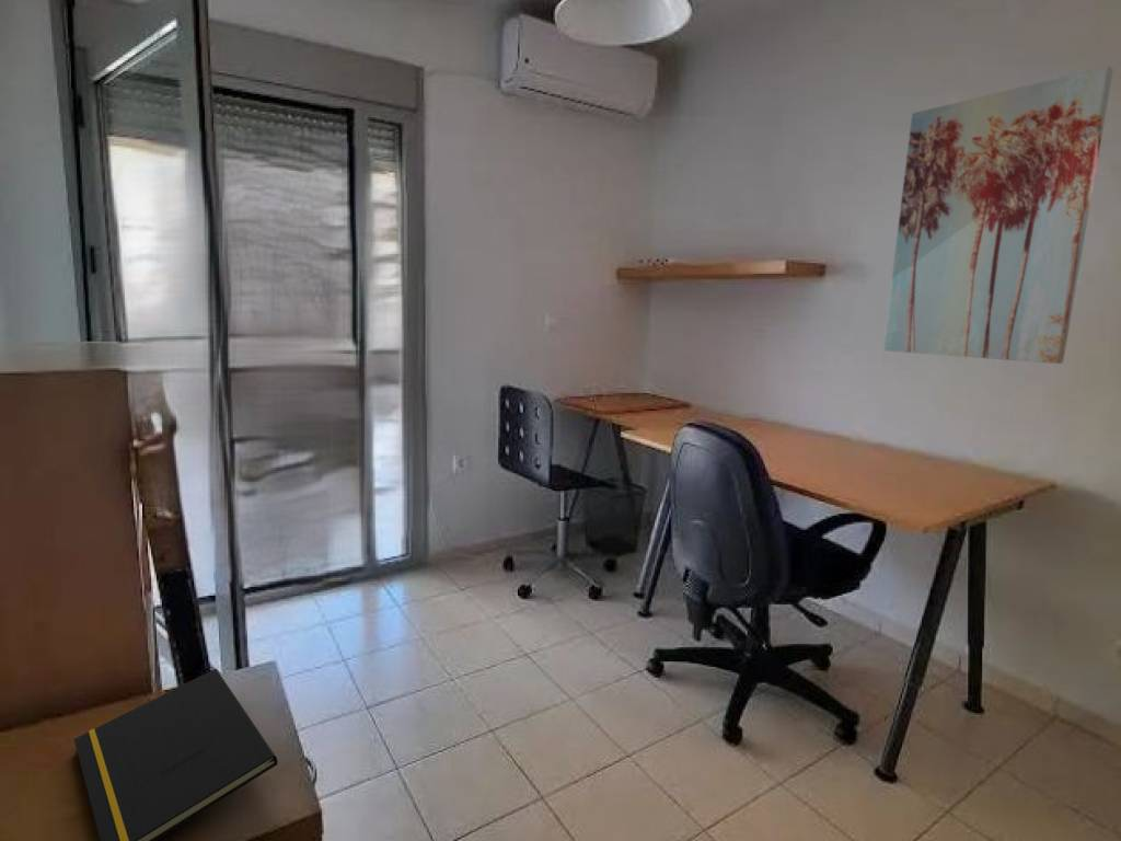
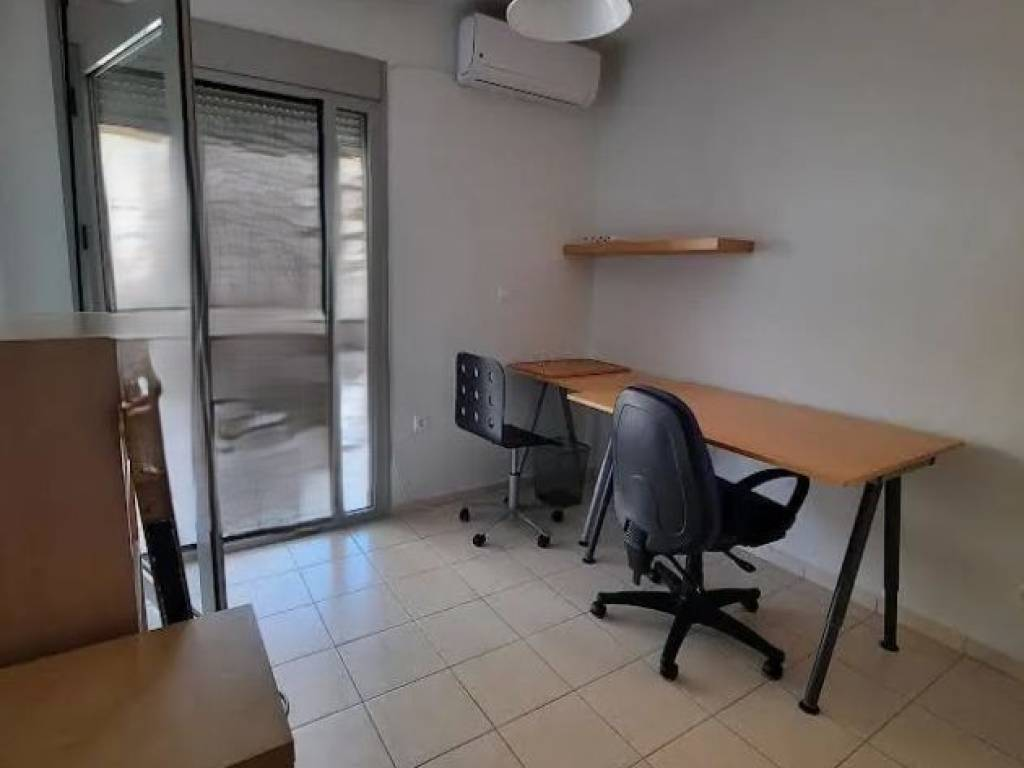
- wall art (981, 229)
- notepad (172, 751)
